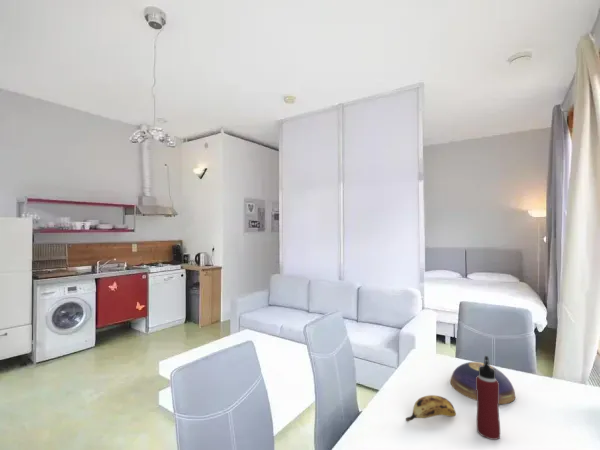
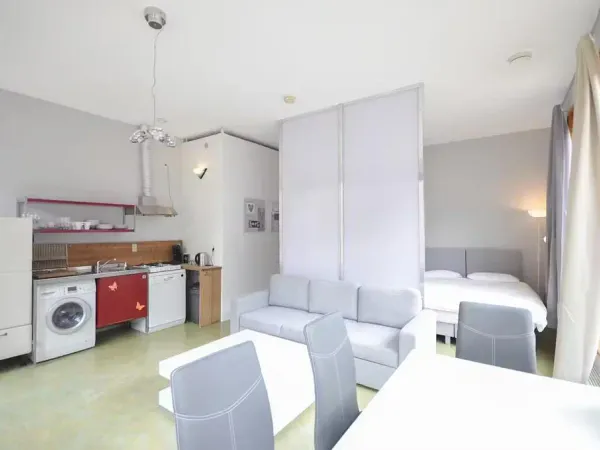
- water bottle (487, 395)
- decorative bowl (478, 375)
- banana (432, 408)
